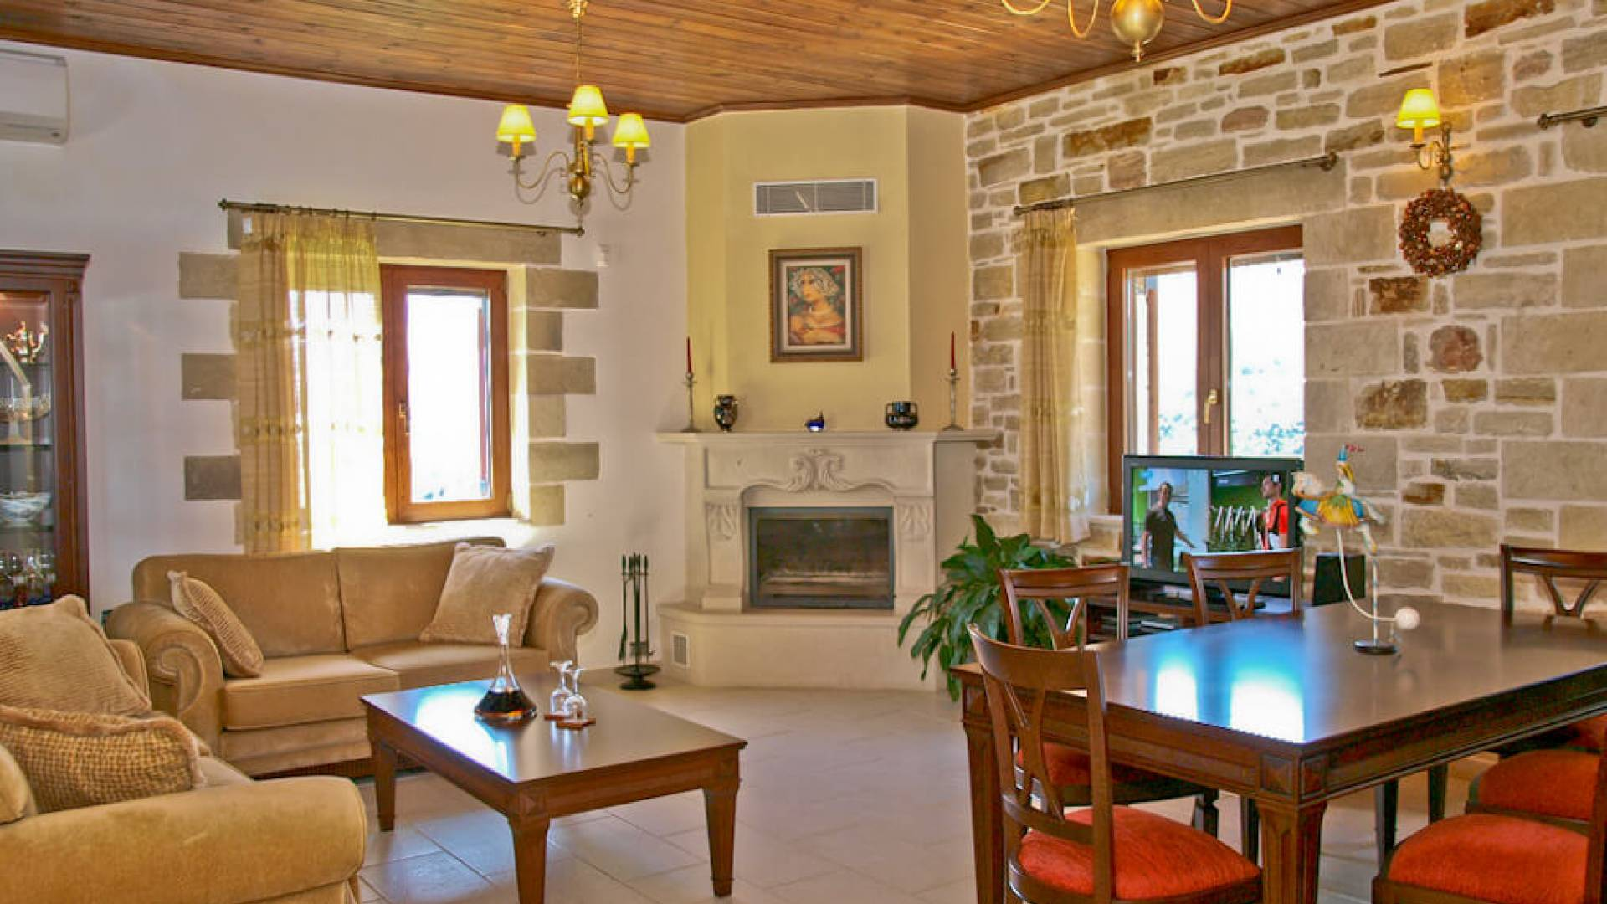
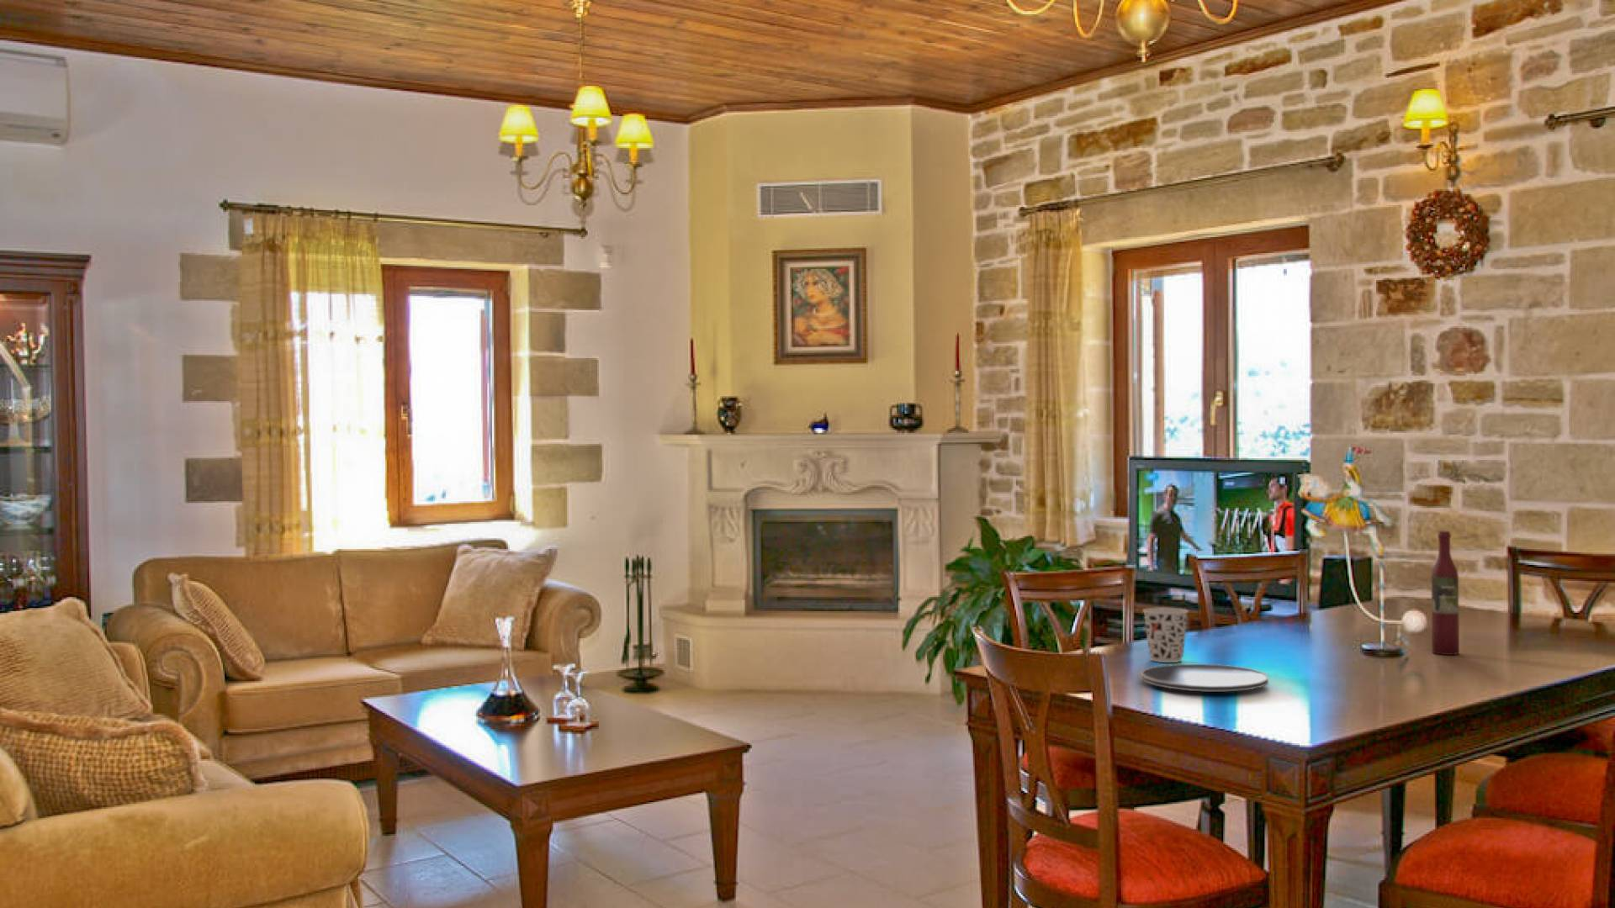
+ plate (1203, 679)
+ wine bottle (1444, 592)
+ cup (1166, 635)
